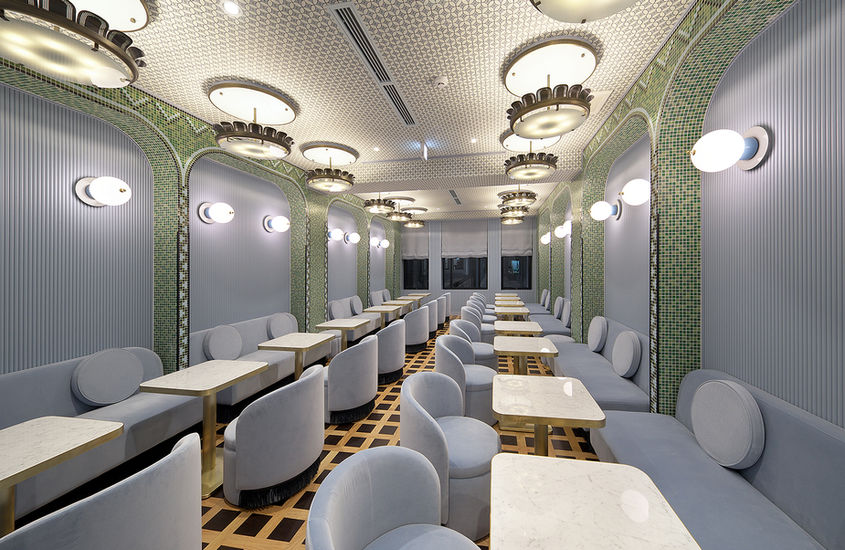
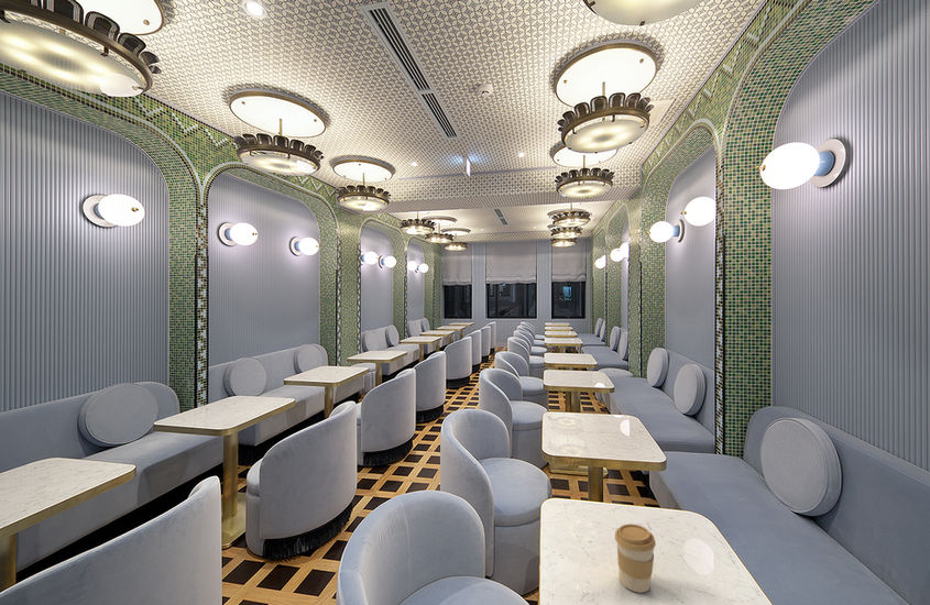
+ coffee cup (634, 556)
